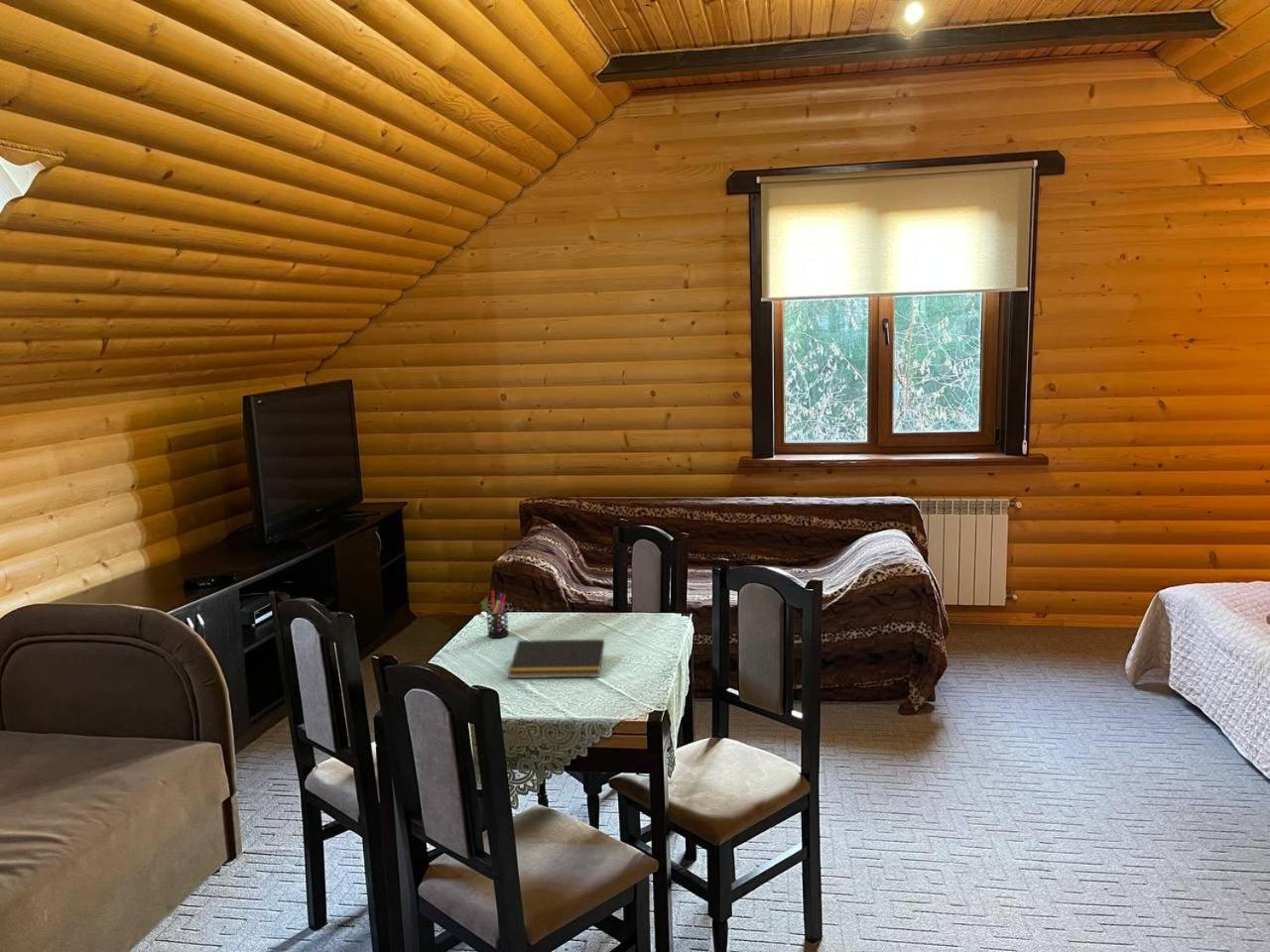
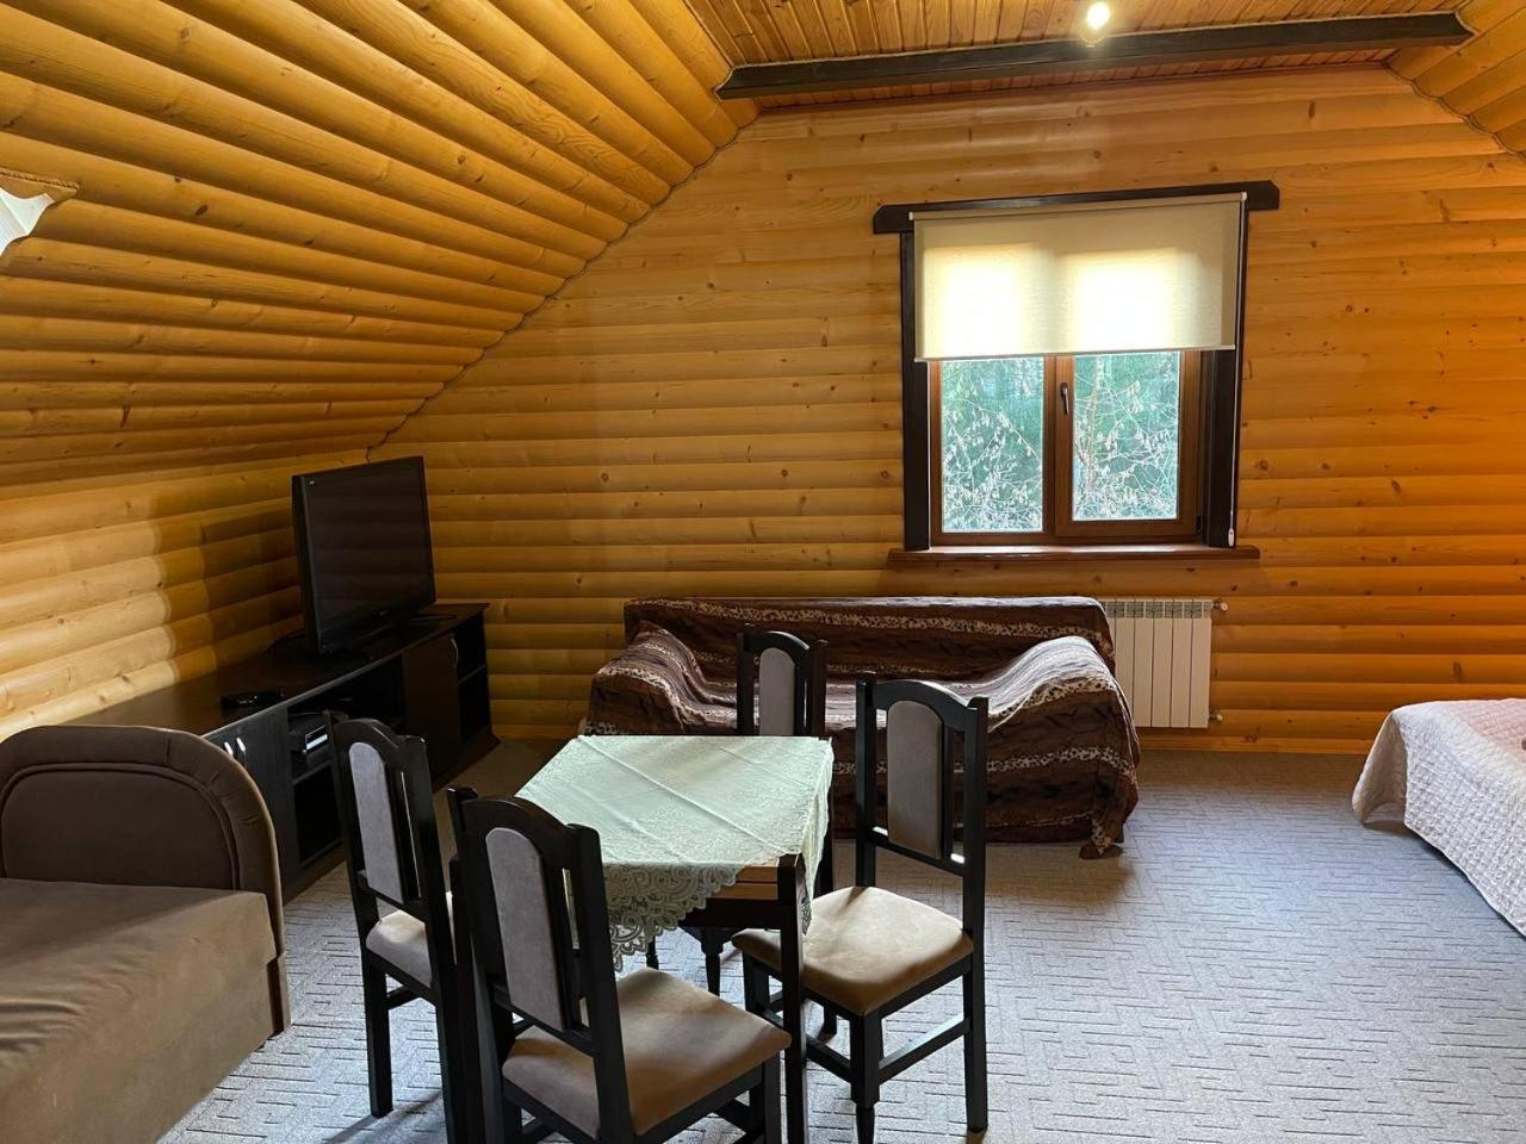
- notepad (558, 657)
- pen holder (494, 614)
